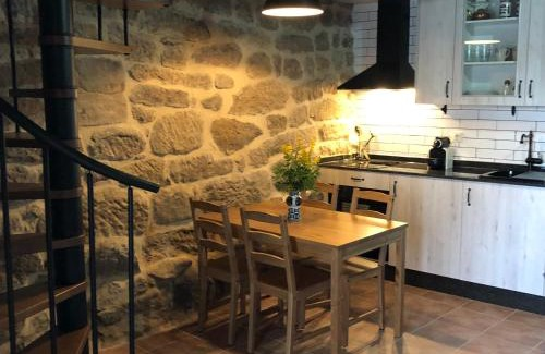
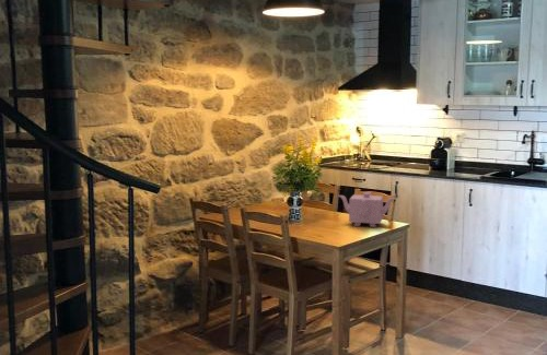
+ teapot (365, 209)
